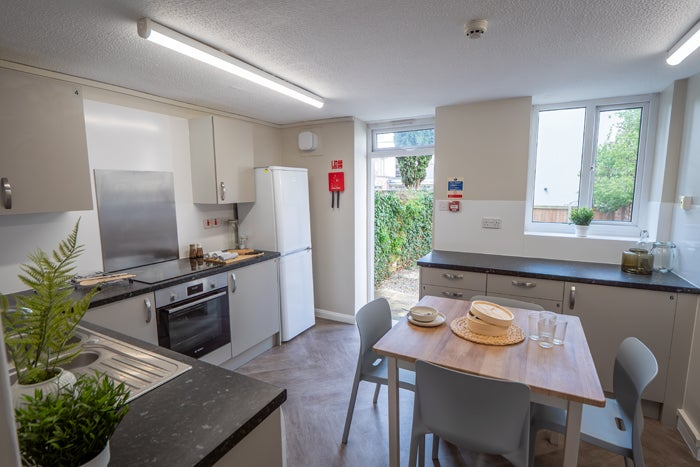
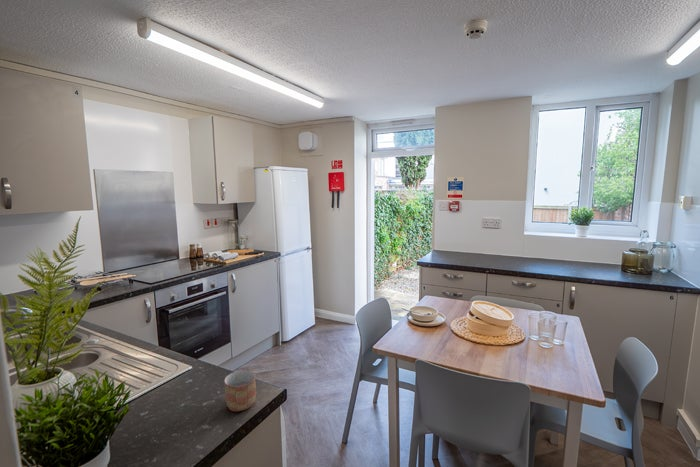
+ mug (238, 389)
